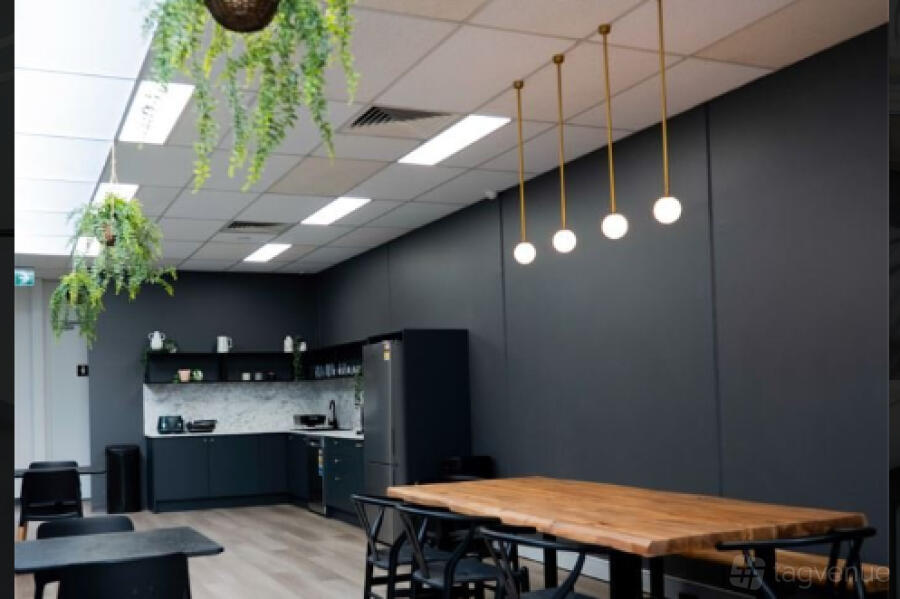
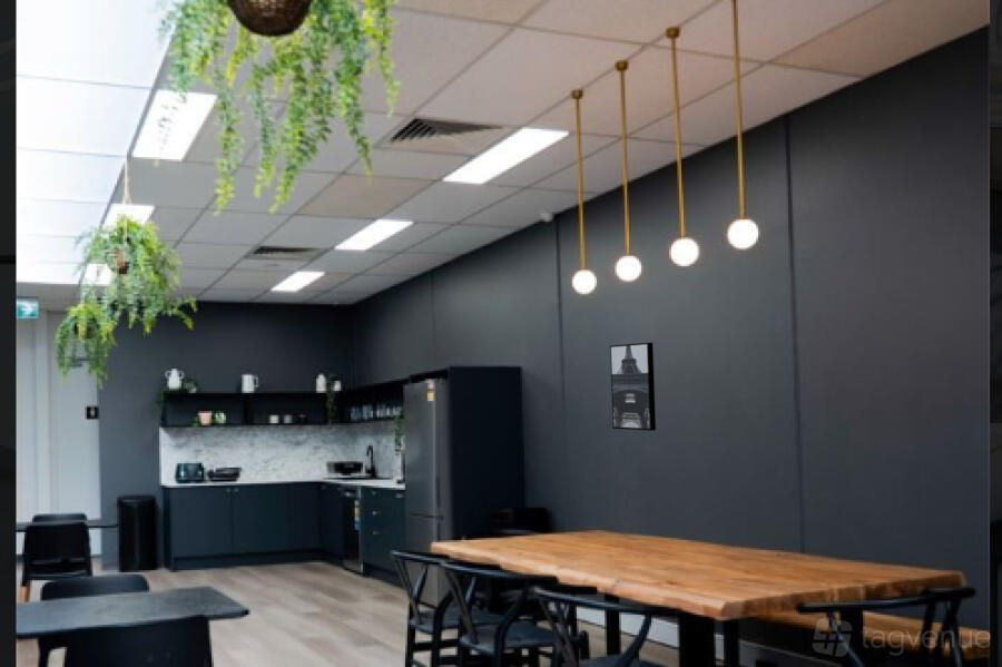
+ wall art (631, 386)
